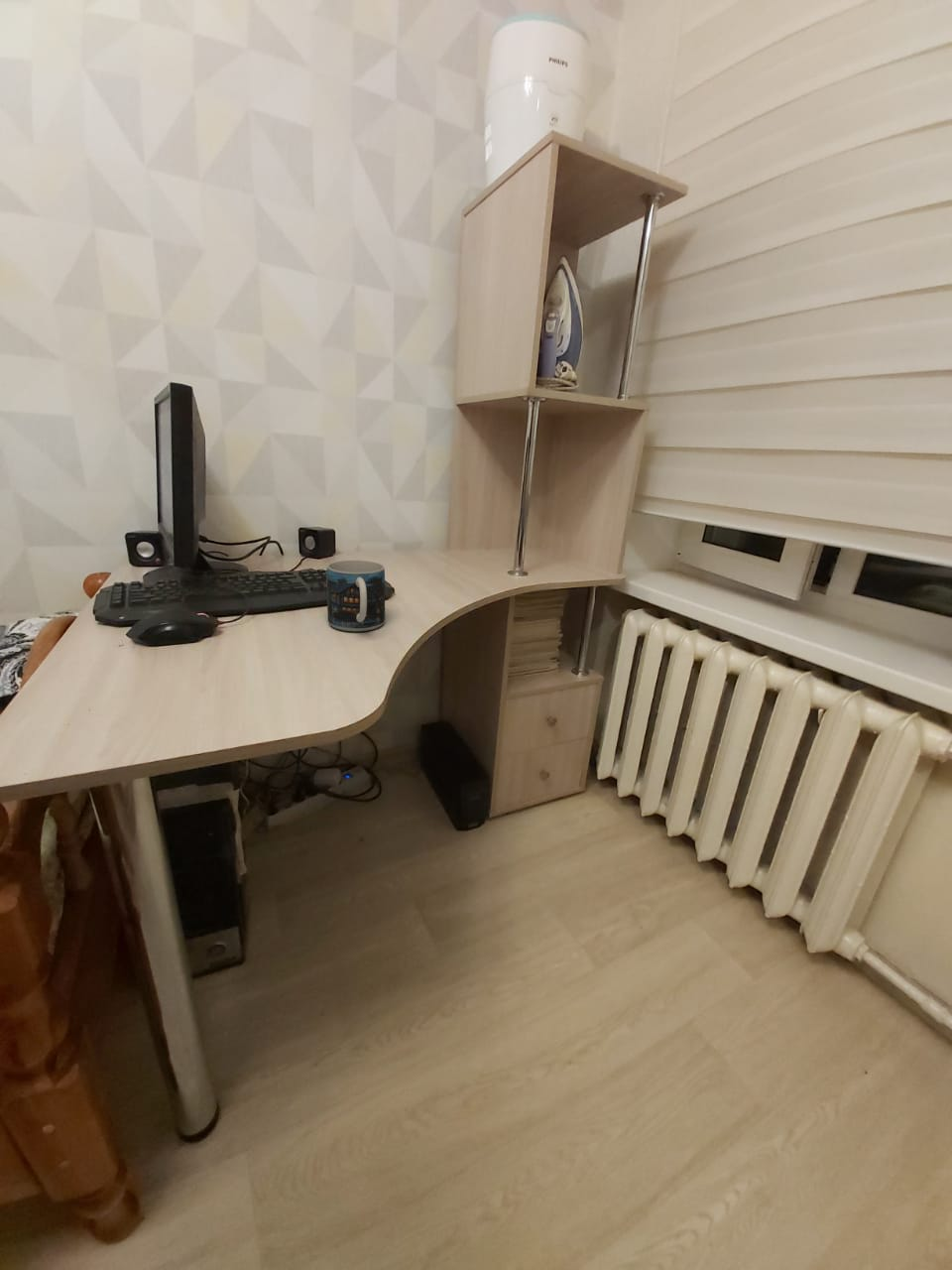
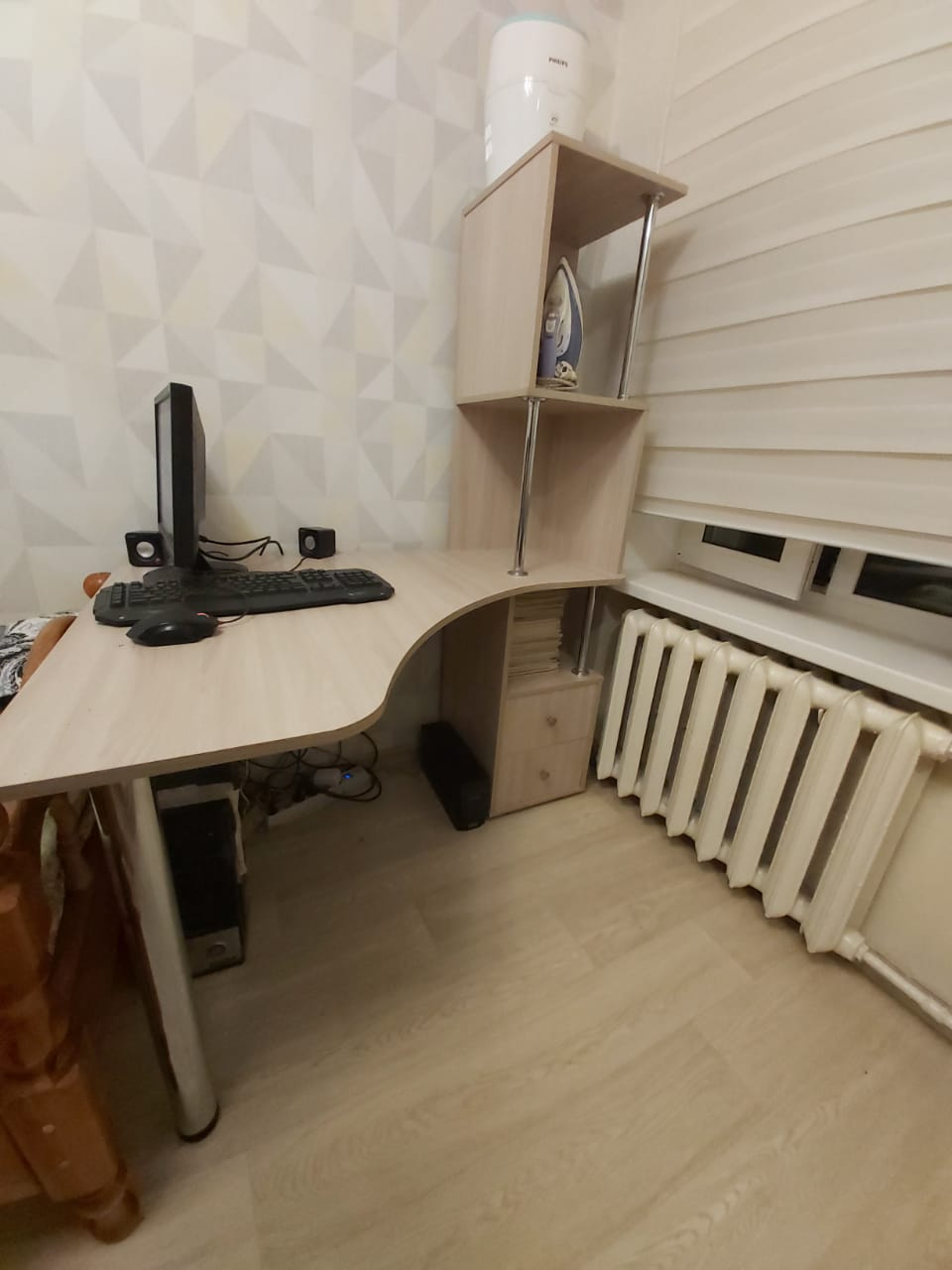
- mug (358, 598)
